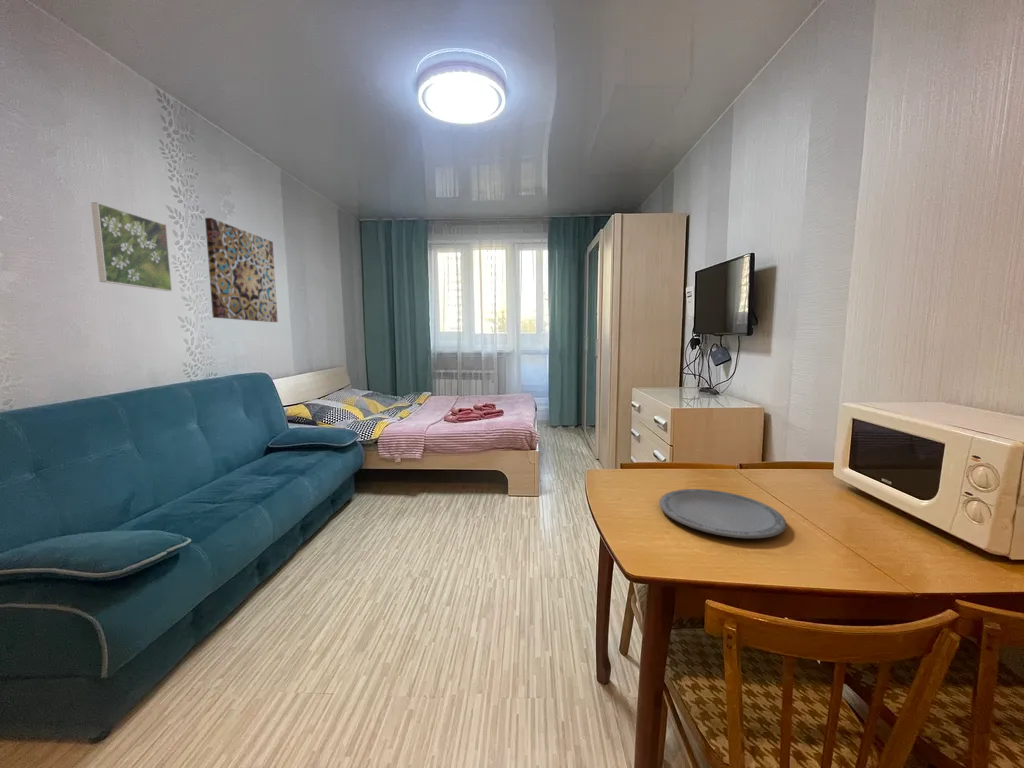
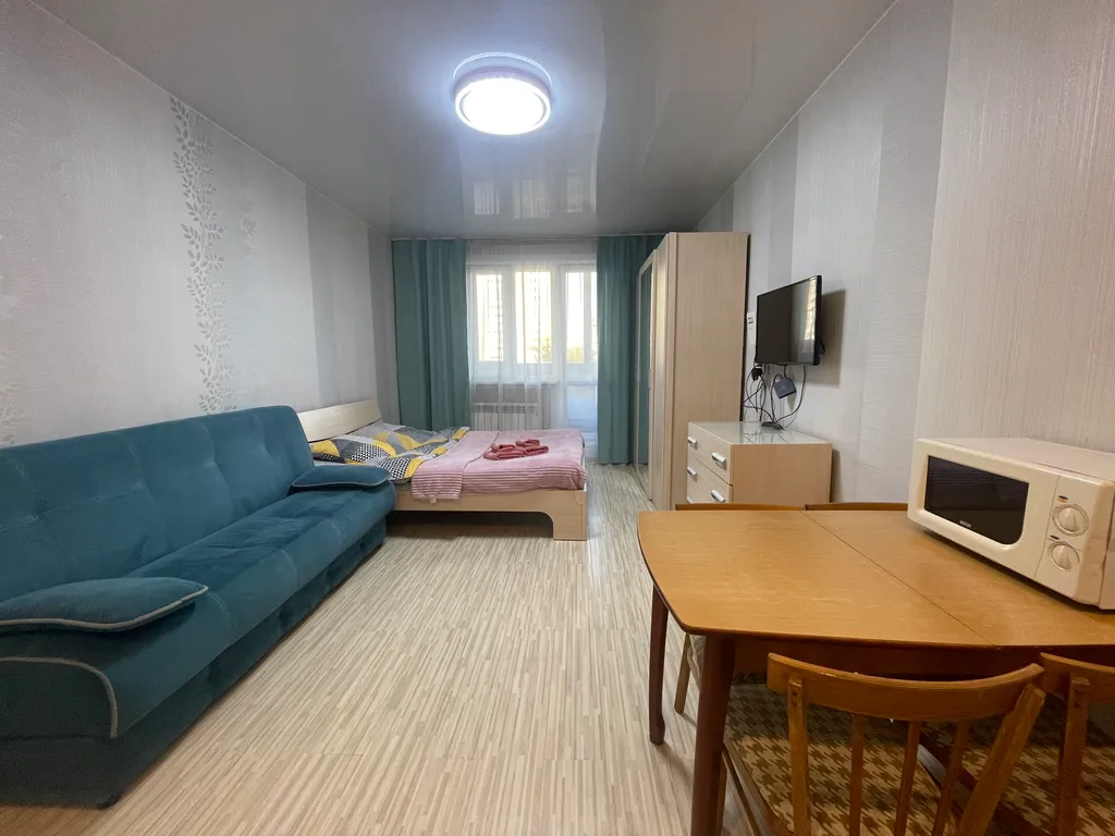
- wall art (245, 276)
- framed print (135, 251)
- plate (718, 512)
